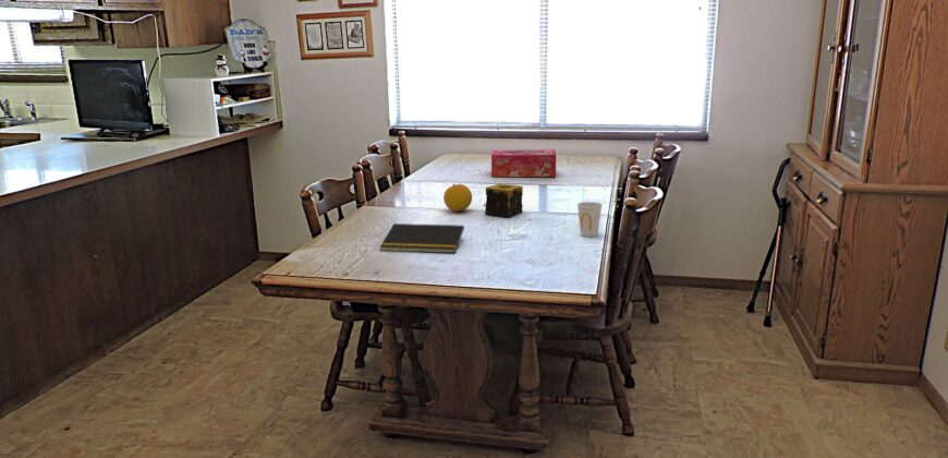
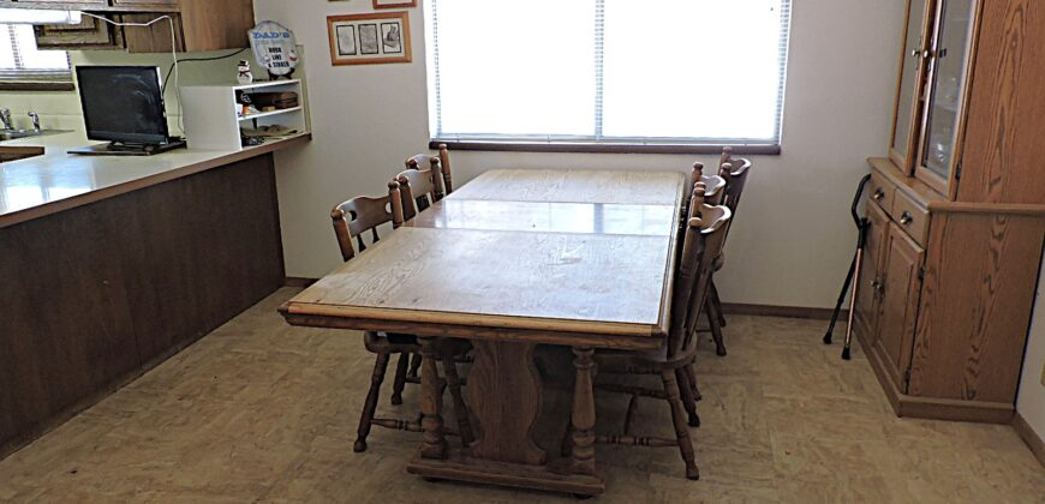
- cup (588, 219)
- fruit (458, 197)
- notepad (423, 238)
- candle (503, 200)
- tissue box (523, 162)
